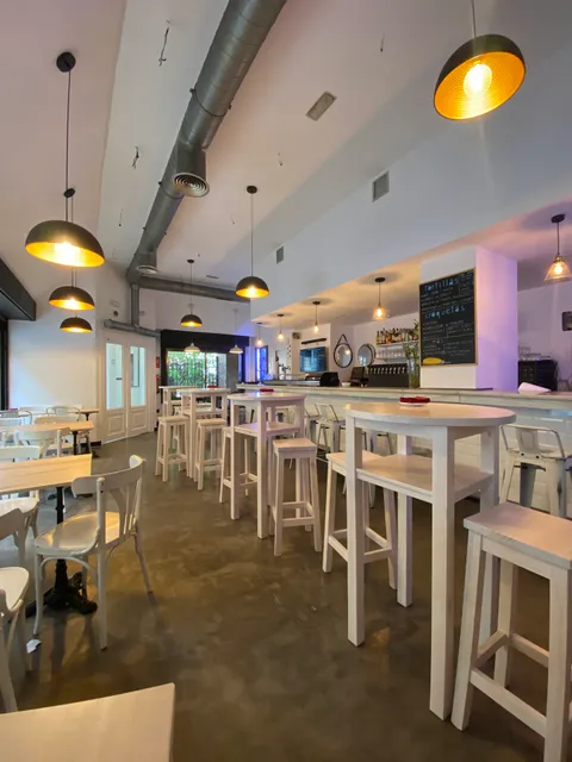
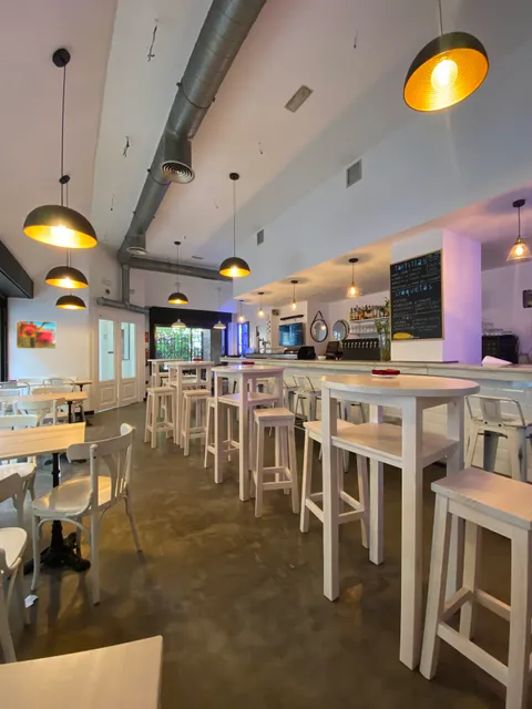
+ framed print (37, 335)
